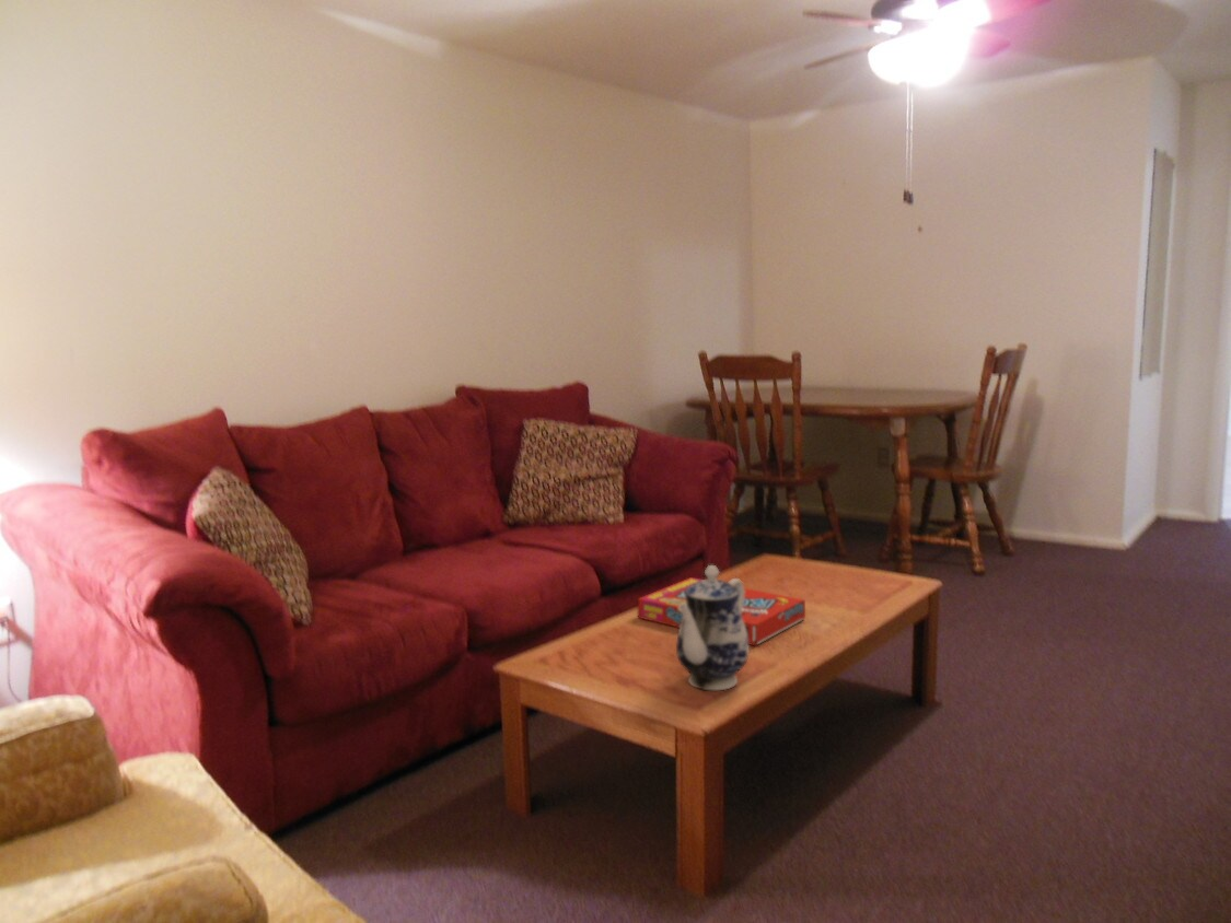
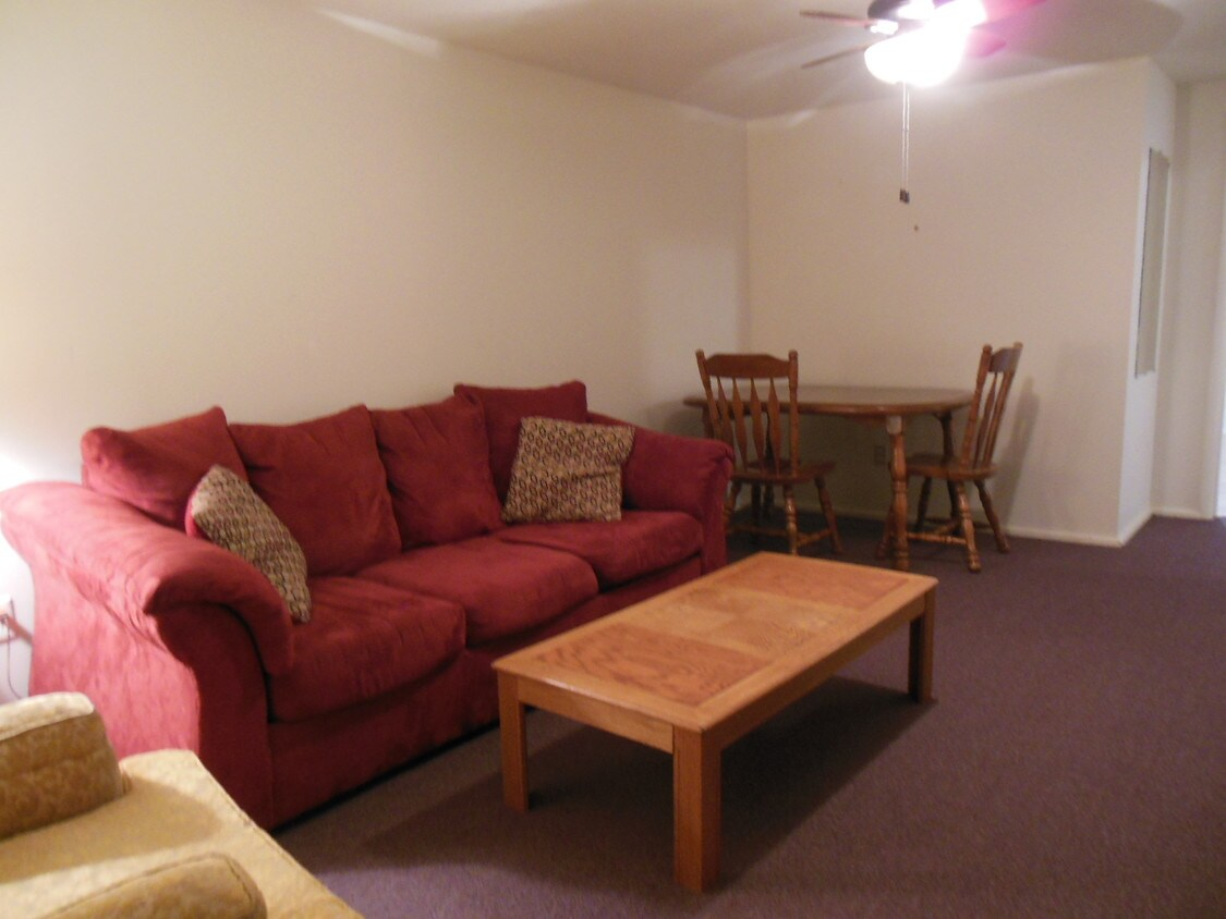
- snack box (741, 612)
- teapot (712, 623)
